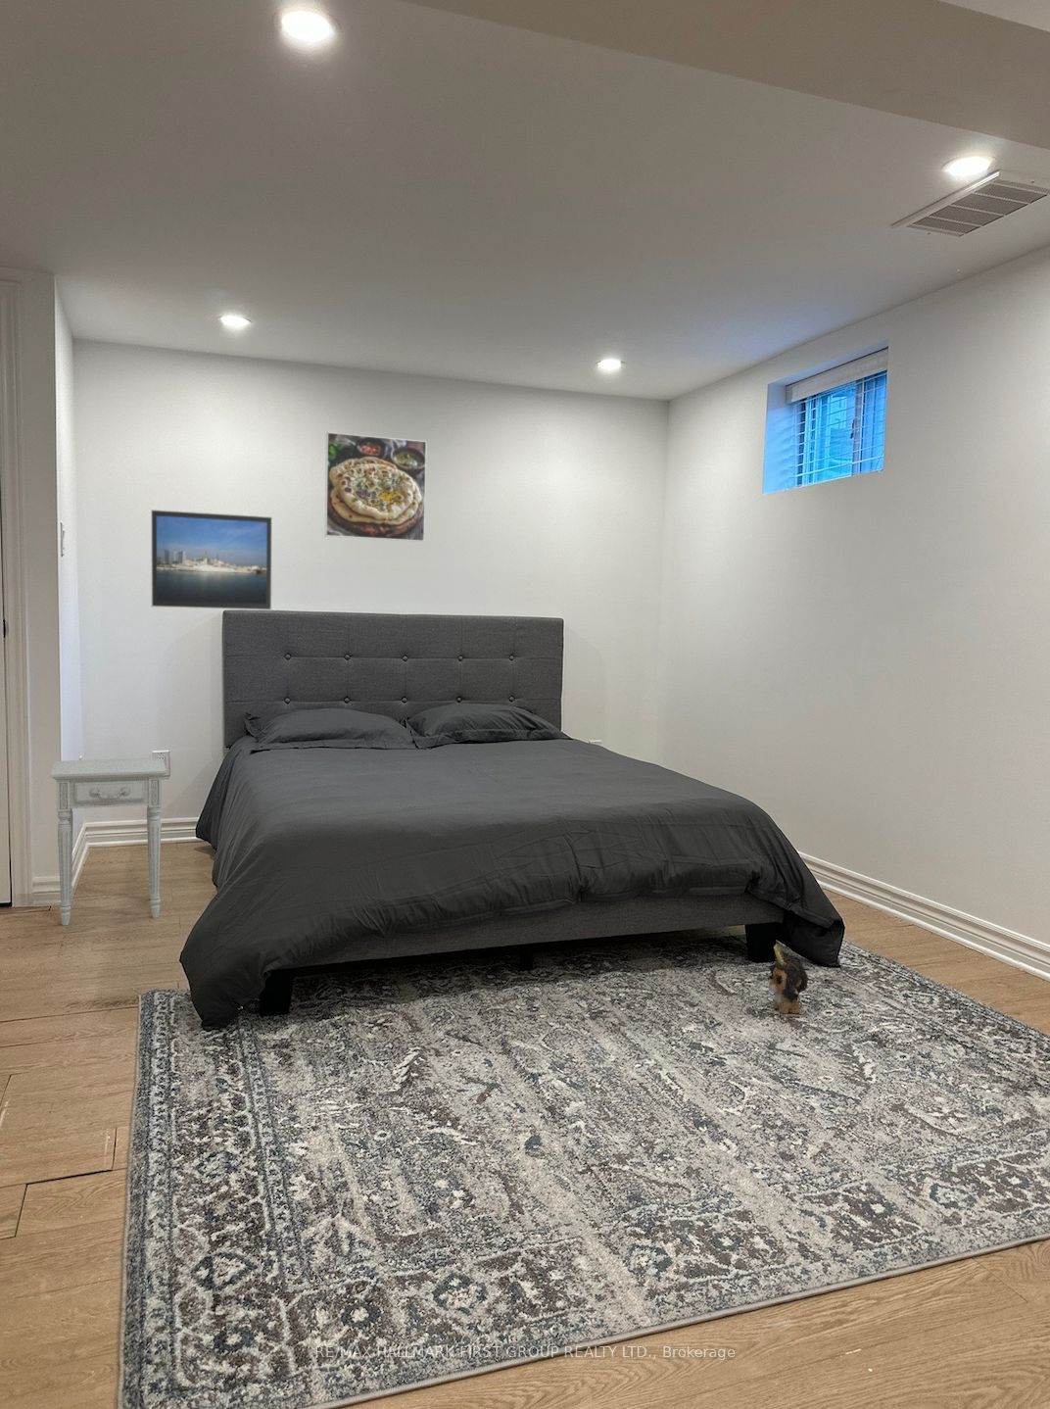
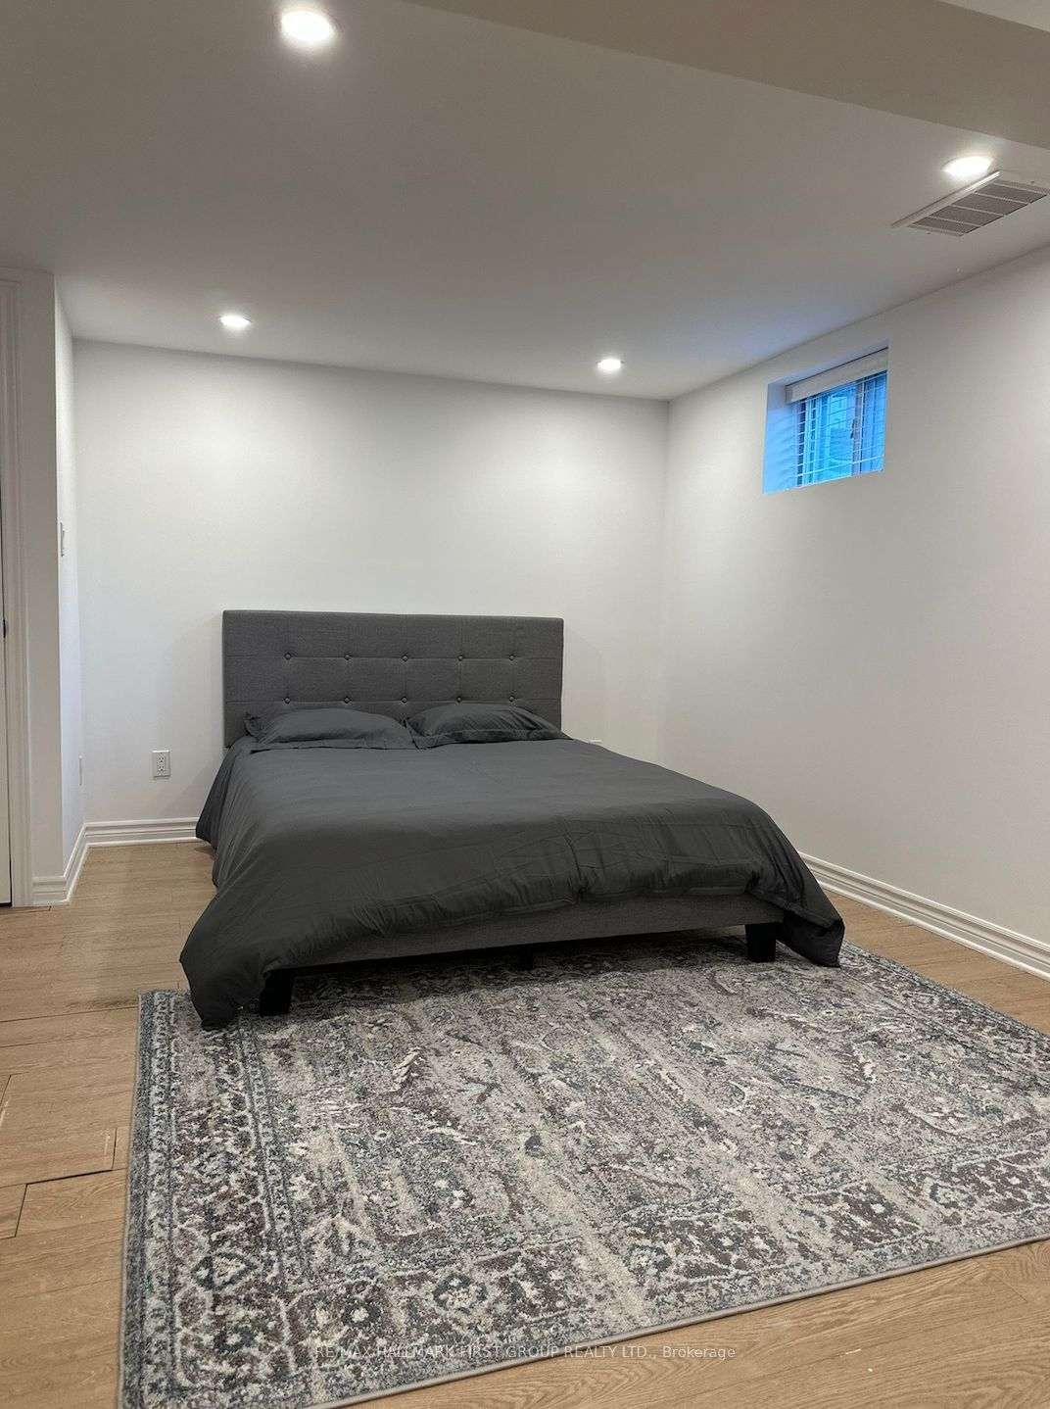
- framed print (376, 488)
- plush toy (788, 976)
- nightstand (109, 807)
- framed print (213, 561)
